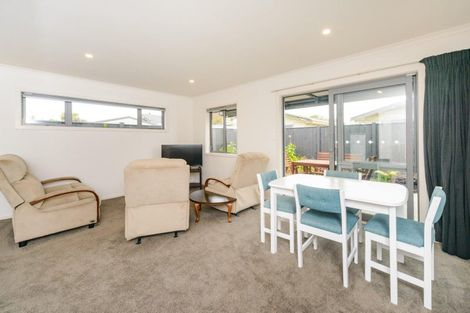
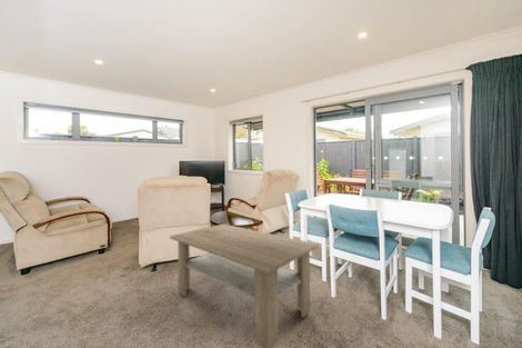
+ coffee table (239, 270)
